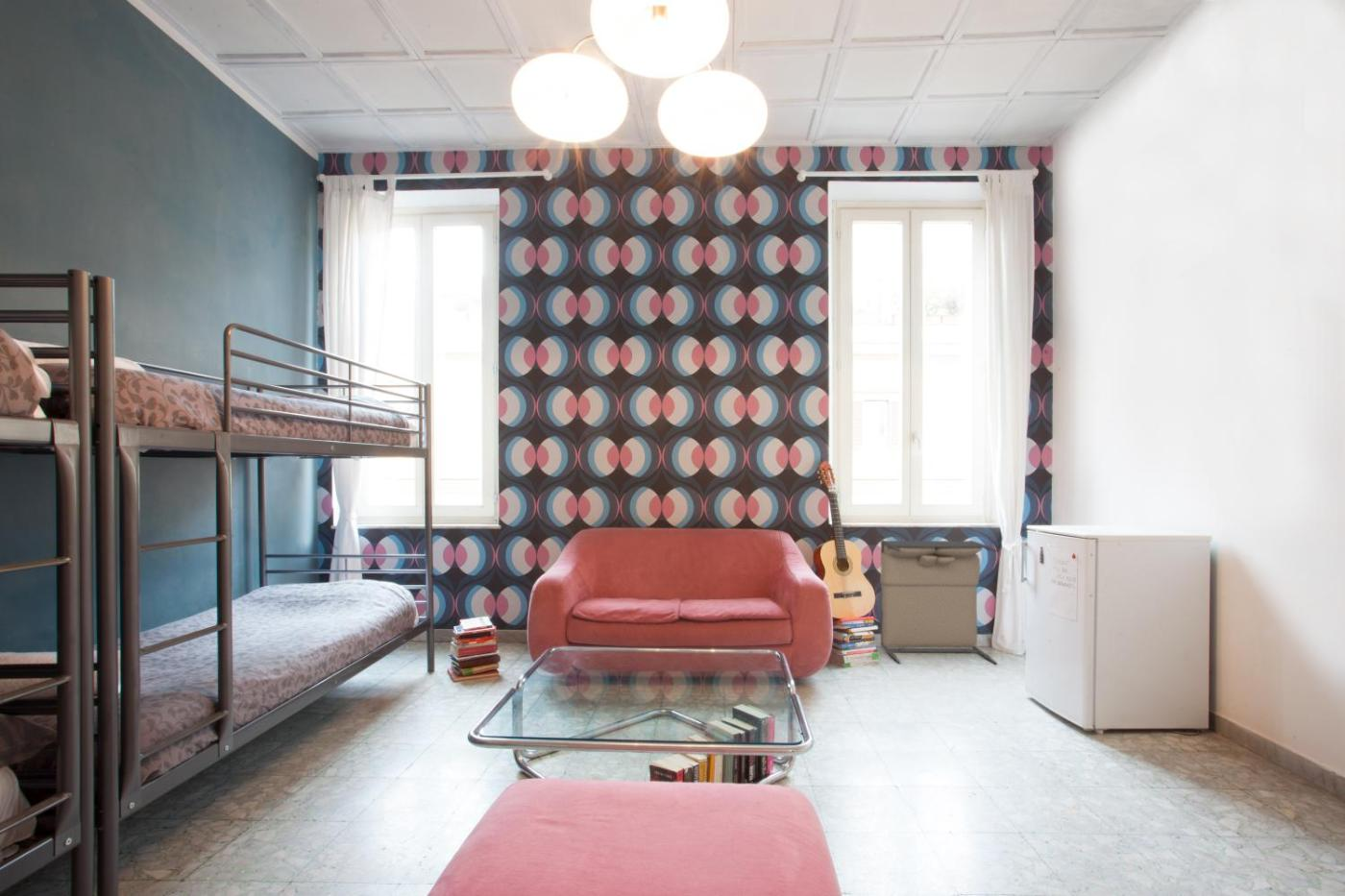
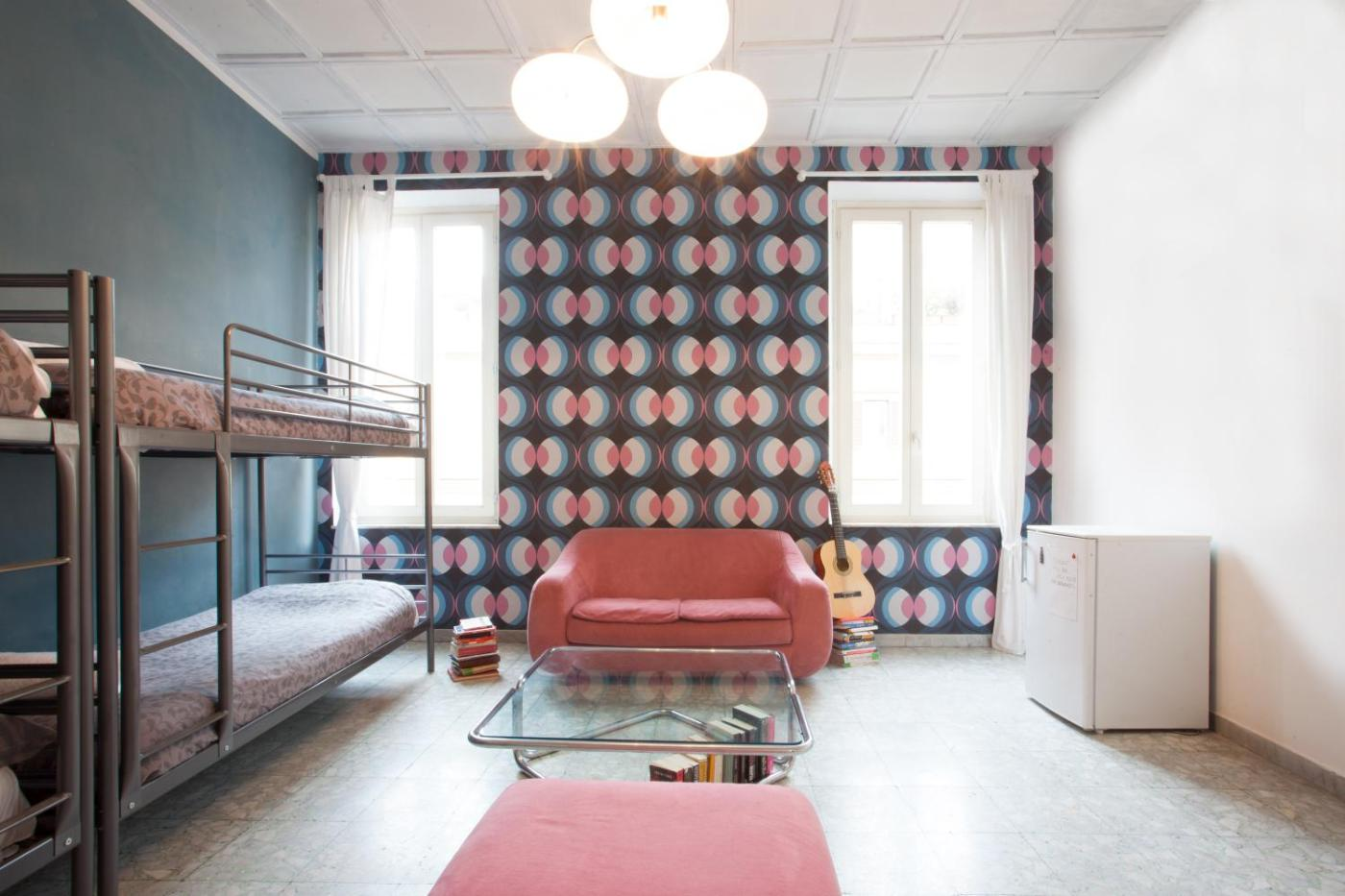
- laundry hamper (937, 599)
